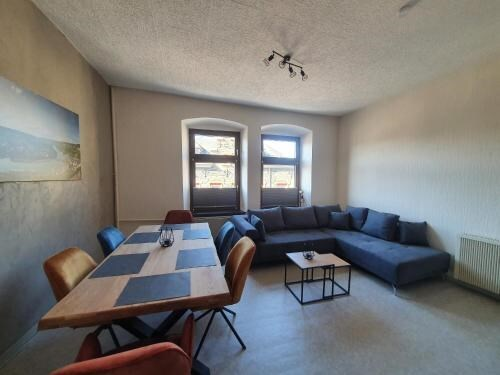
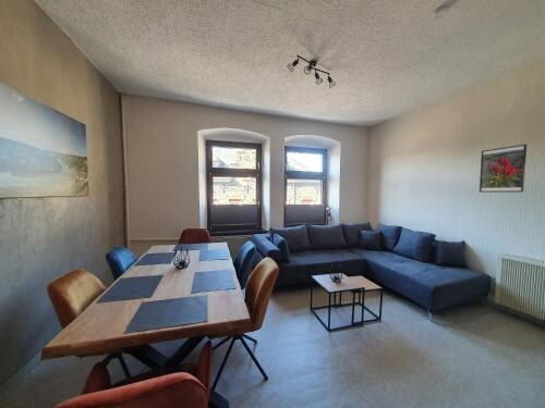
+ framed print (500, 170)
